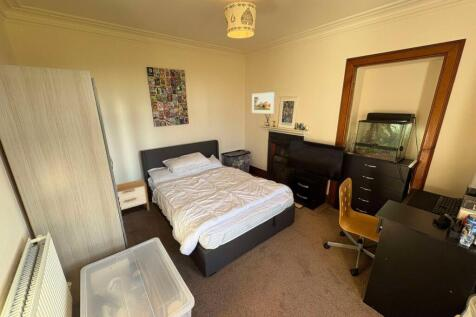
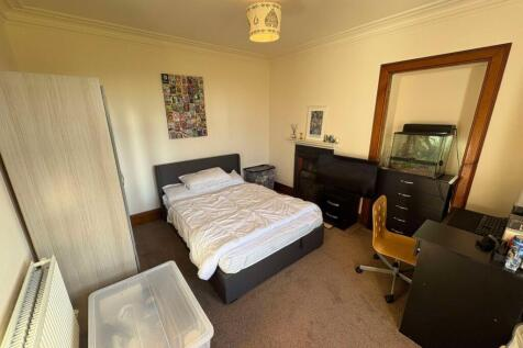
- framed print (262, 103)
- nightstand (128, 199)
